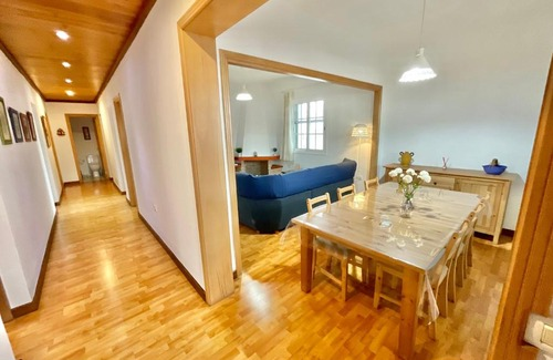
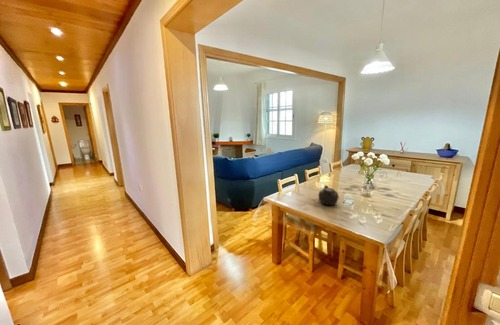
+ teapot (327, 195)
